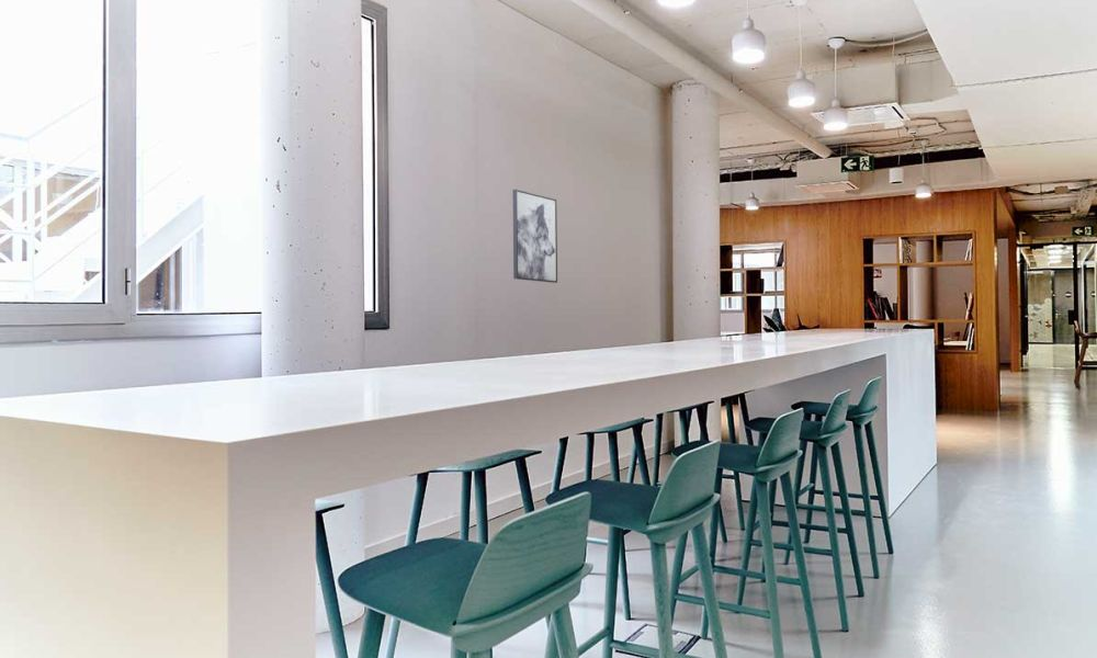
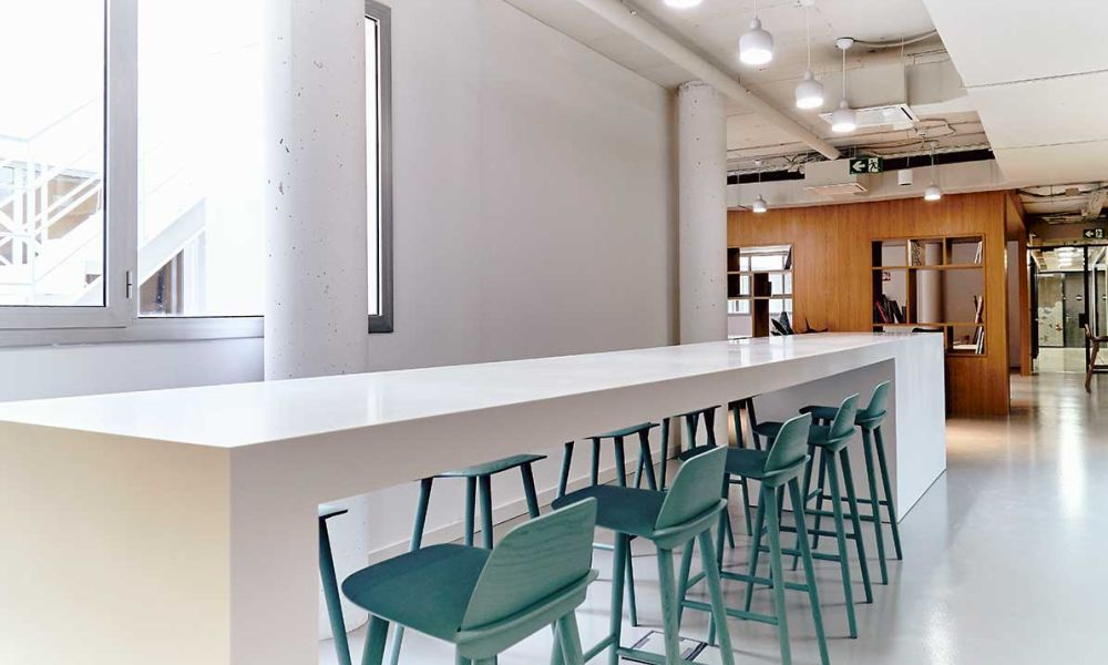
- wall art (535, 237)
